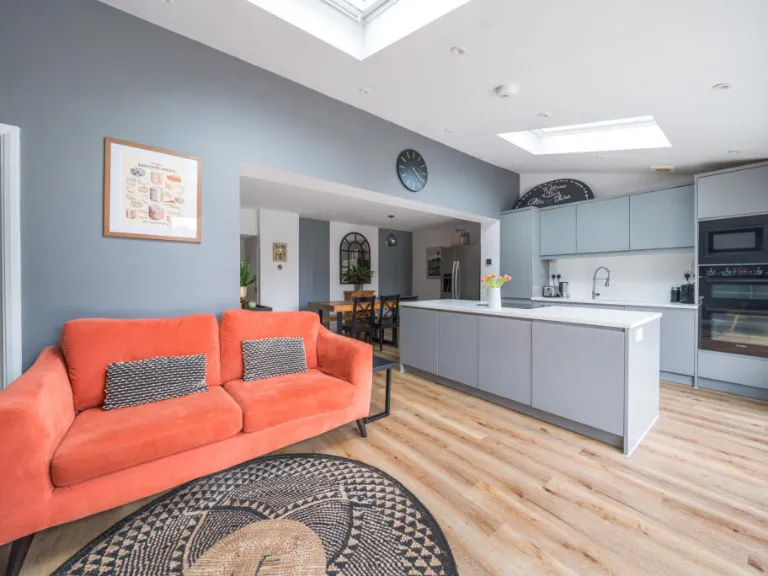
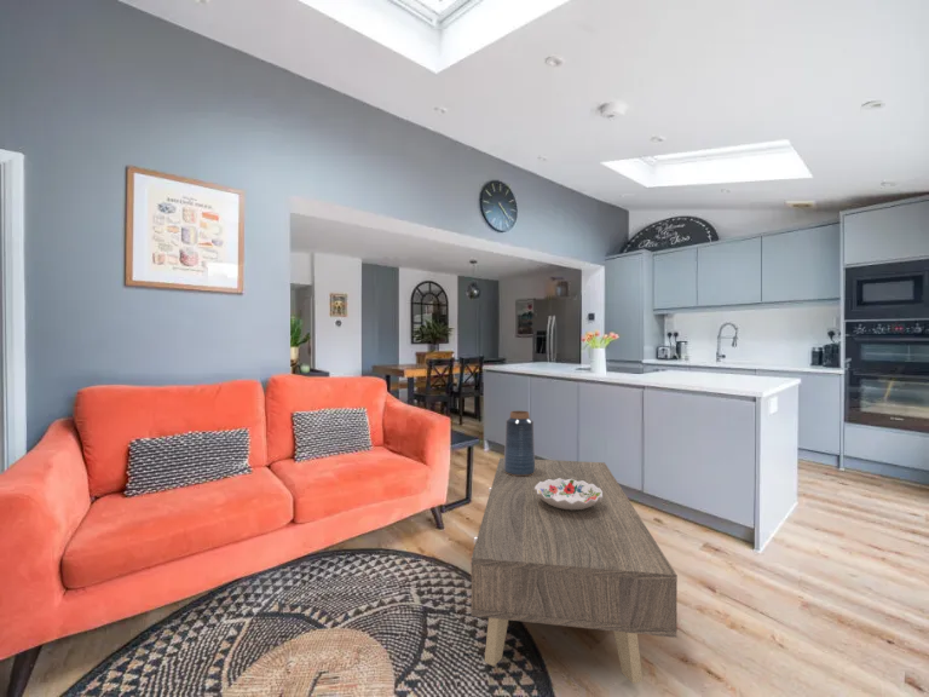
+ vase (519, 440)
+ decorative bowl (567, 495)
+ coffee table (553, 546)
